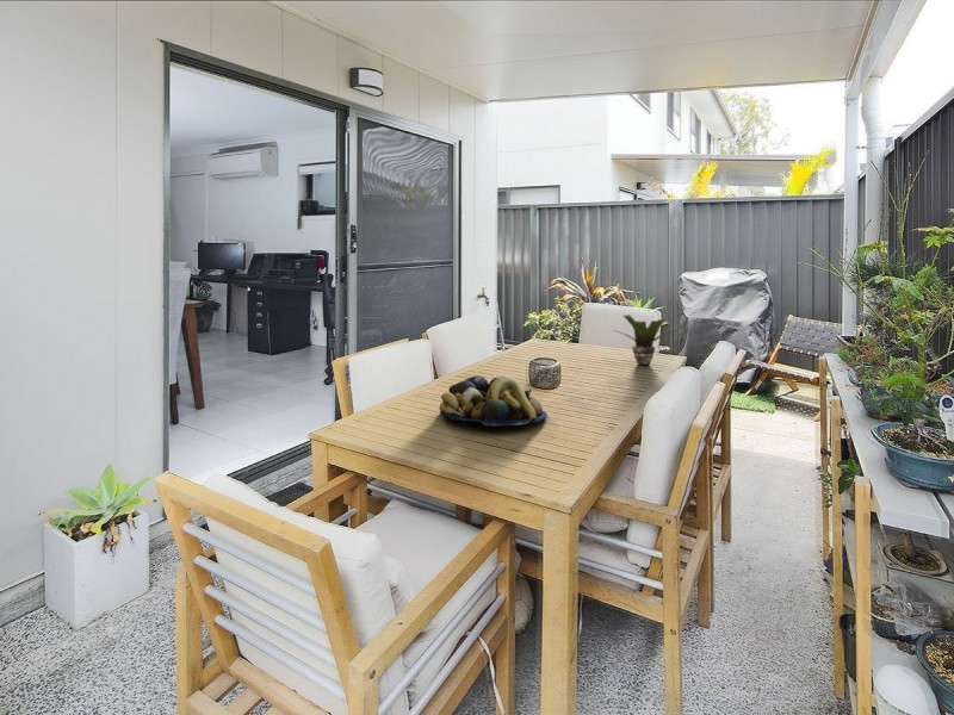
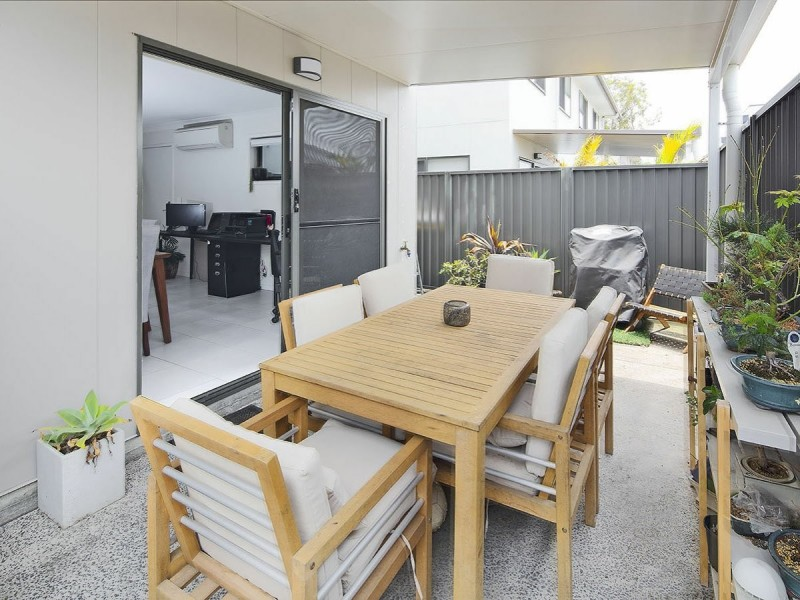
- potted plant (644, 340)
- fruit bowl (494, 396)
